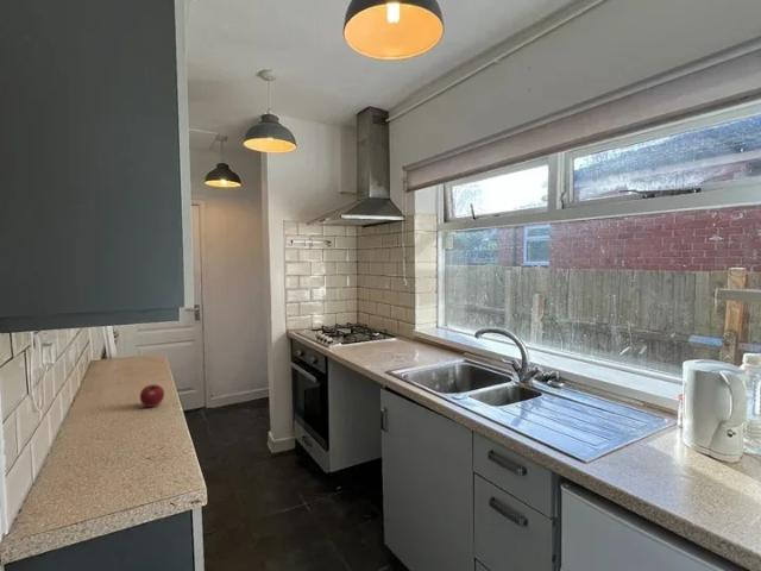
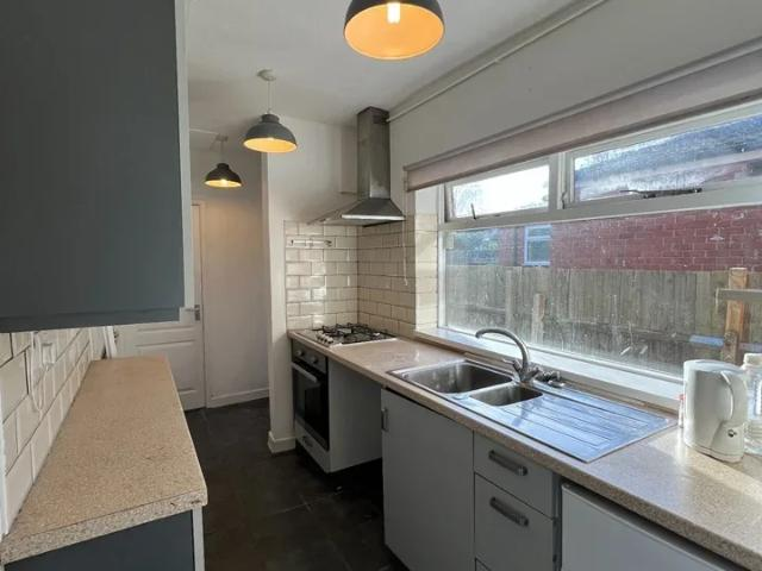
- apple (152, 395)
